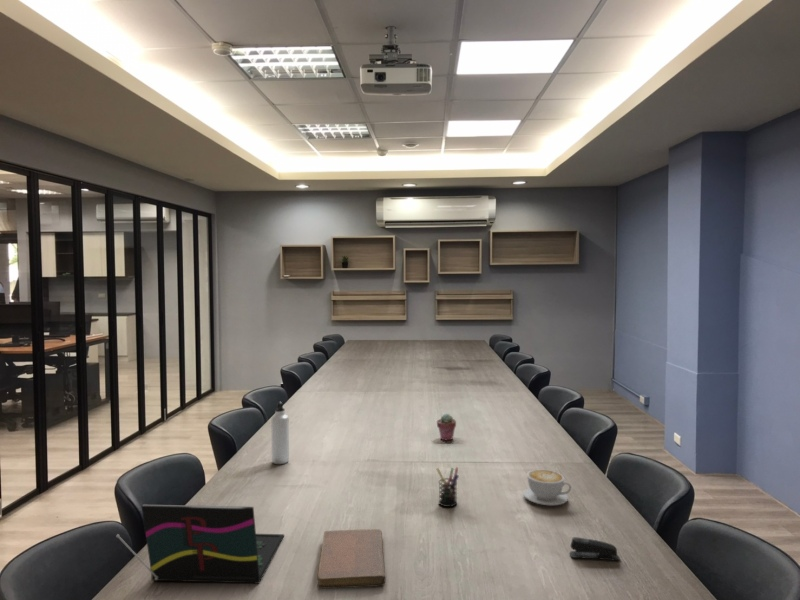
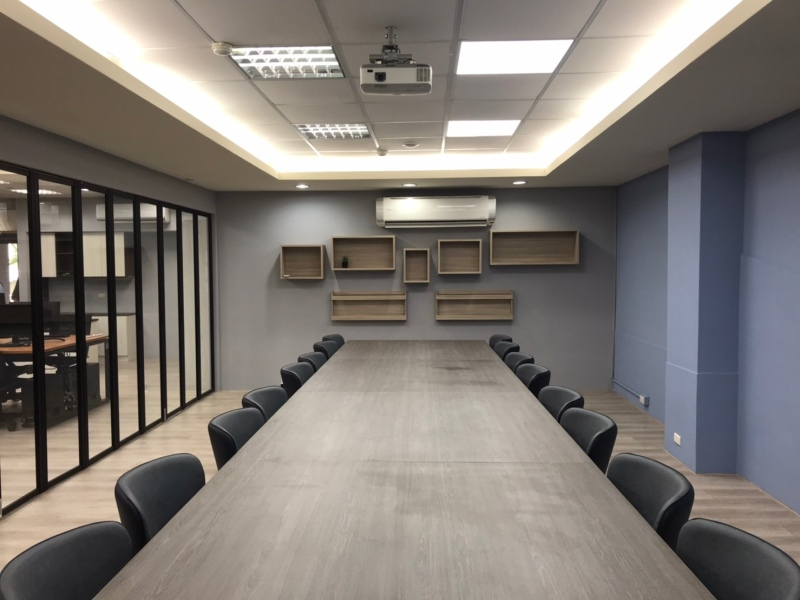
- coffee cup (547, 488)
- pen holder (449, 484)
- laptop (207, 522)
- stapler (594, 548)
- potted succulent (446, 426)
- water bottle (280, 431)
- notebook (352, 556)
